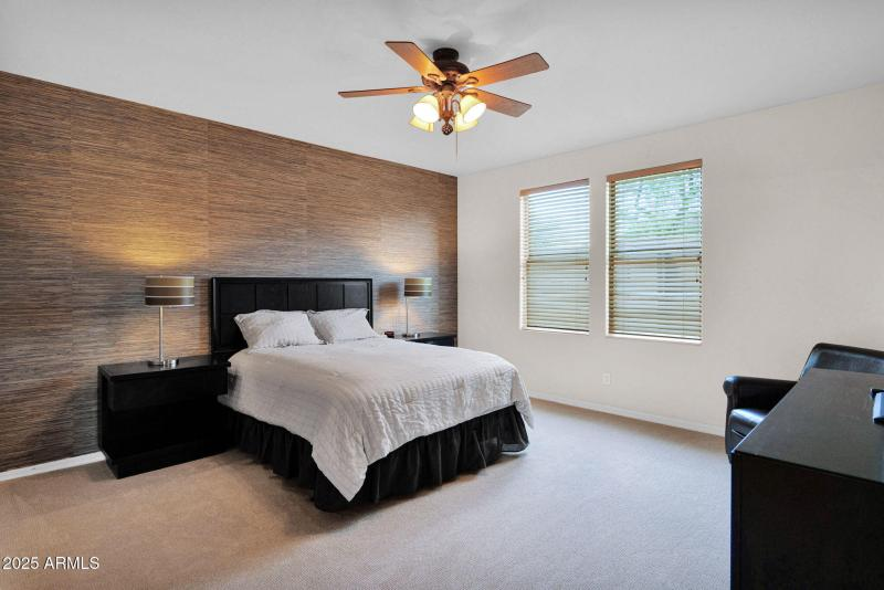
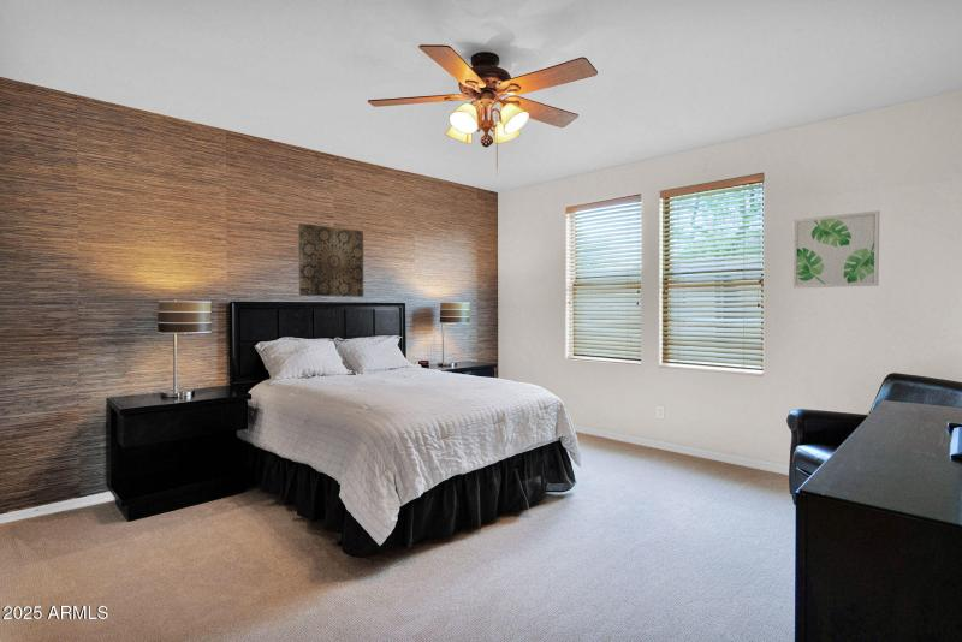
+ wall art (332, 261)
+ wall art (833, 251)
